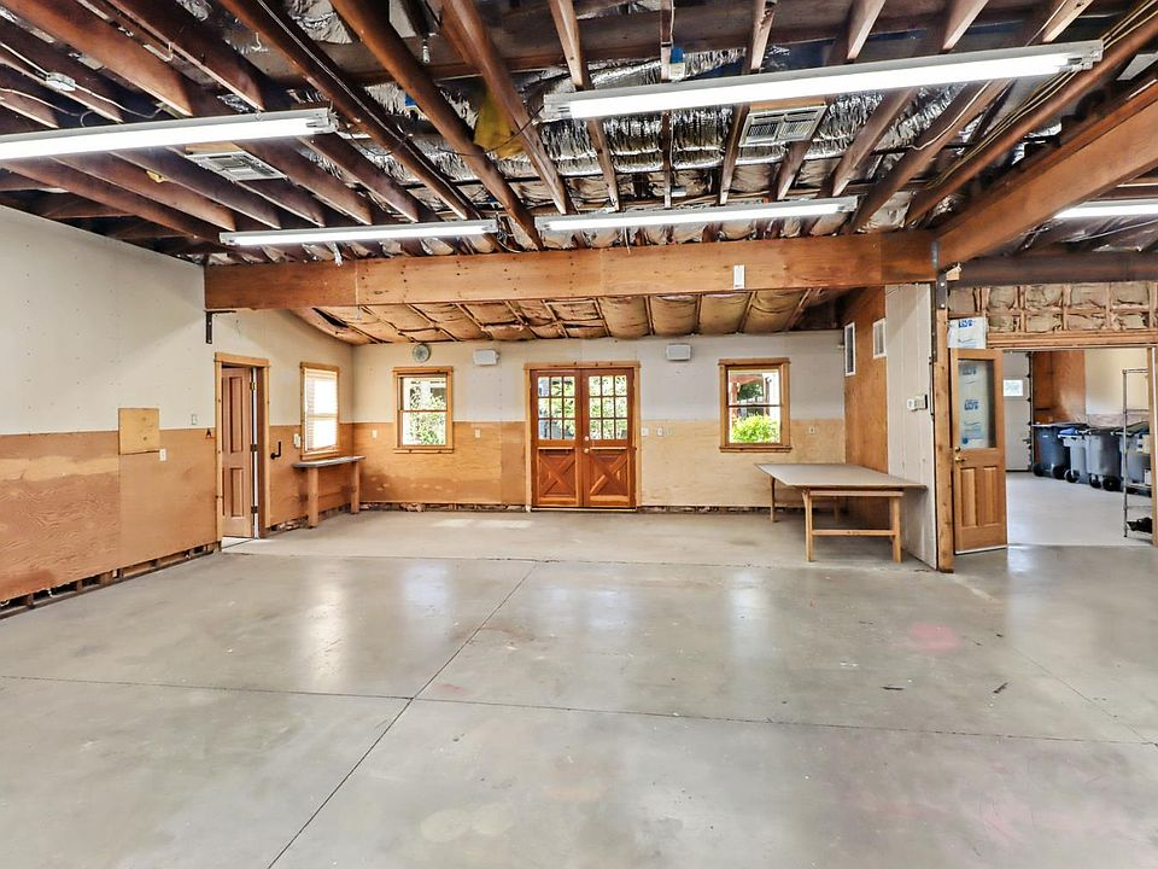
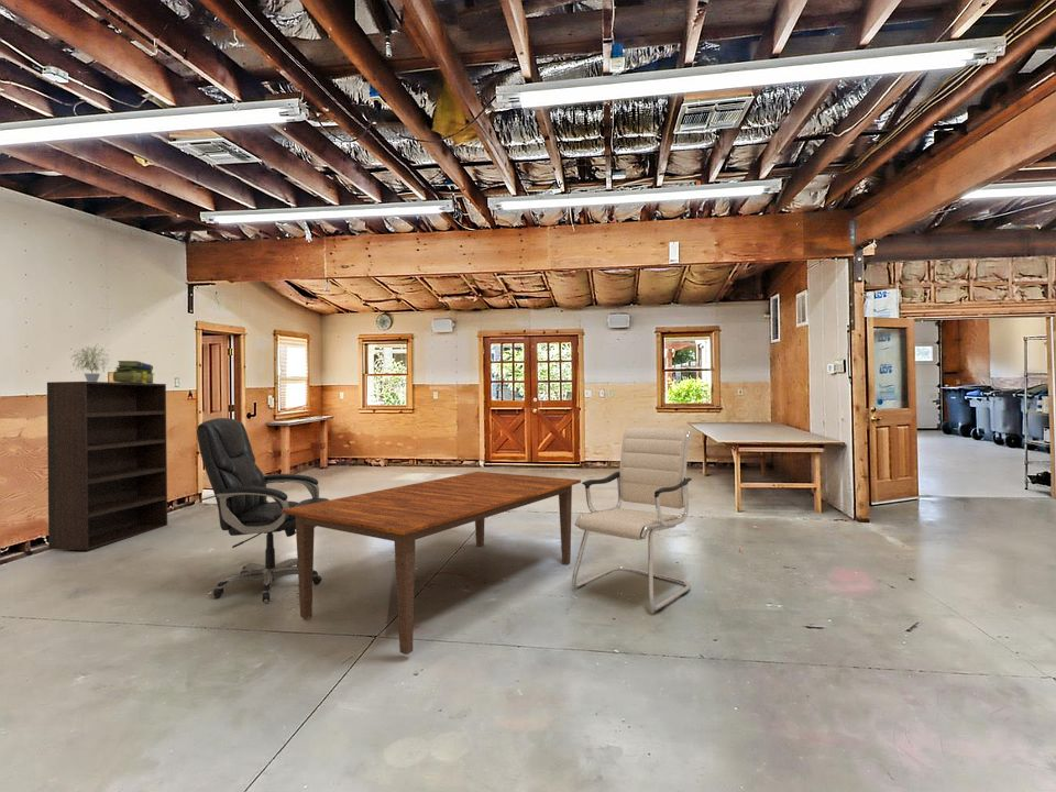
+ chair (271, 502)
+ potted plant (89, 362)
+ bookshelf (111, 460)
+ stack of books (134, 372)
+ office chair (632, 509)
+ dining table (447, 529)
